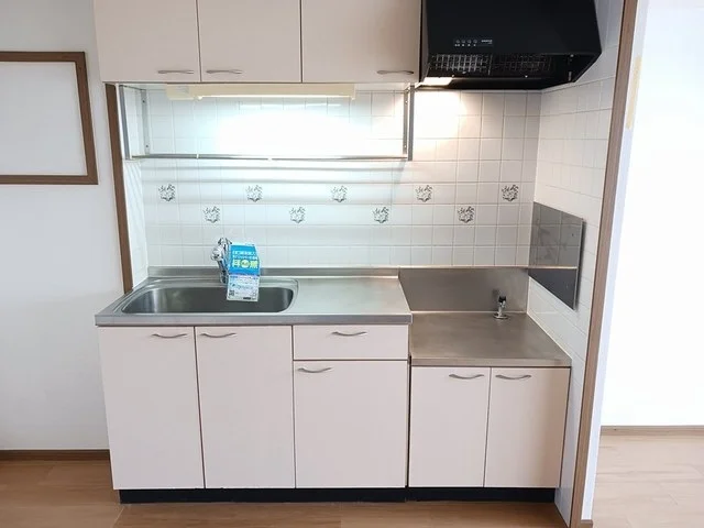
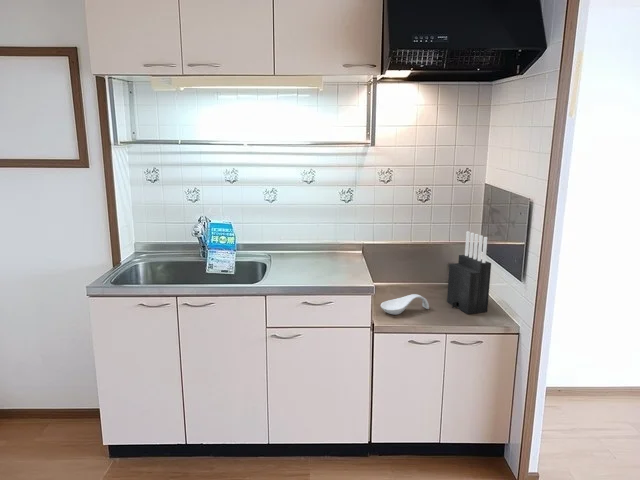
+ knife block (467, 271)
+ spoon rest (404, 303)
